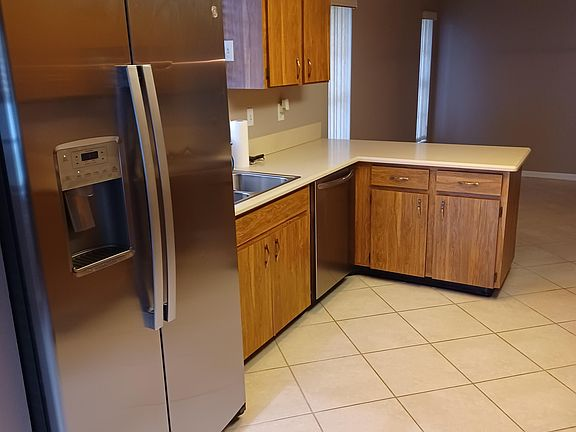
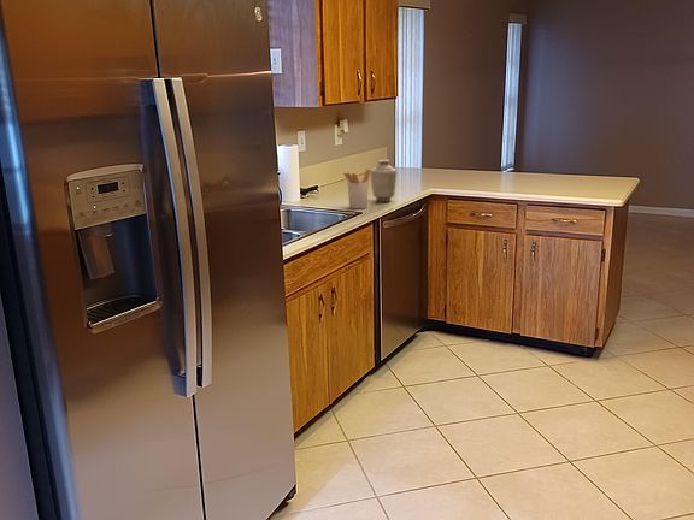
+ vase (383, 181)
+ utensil holder (355, 188)
